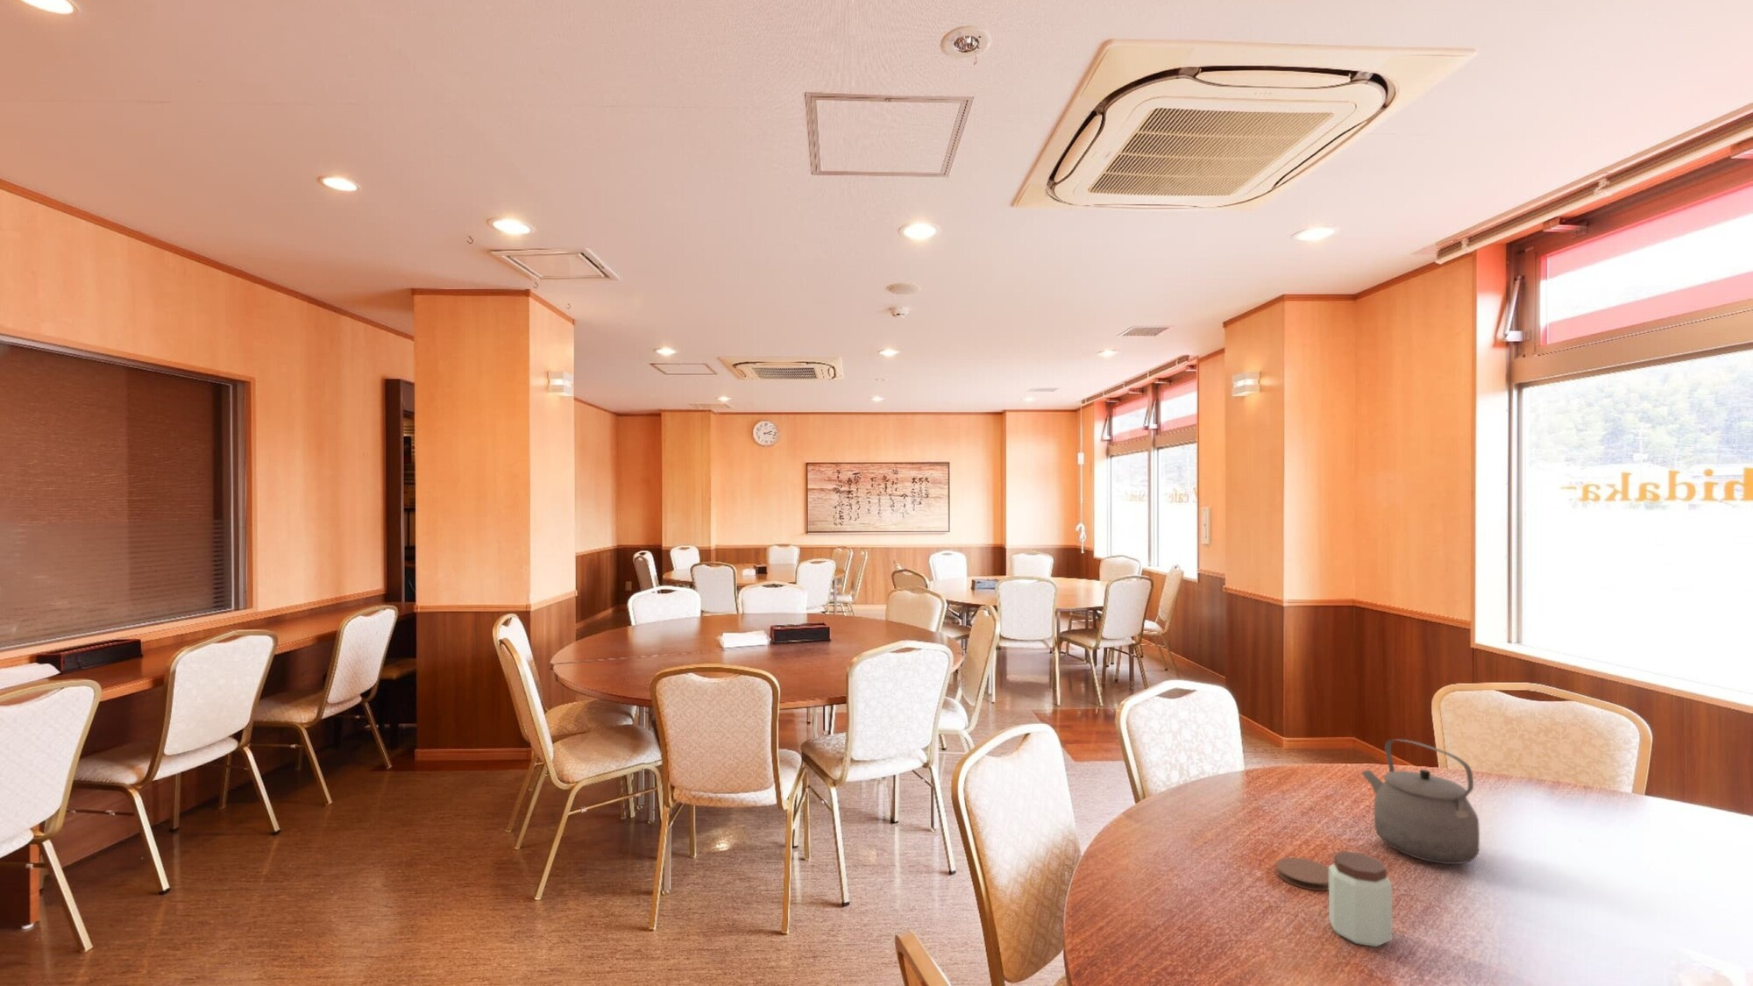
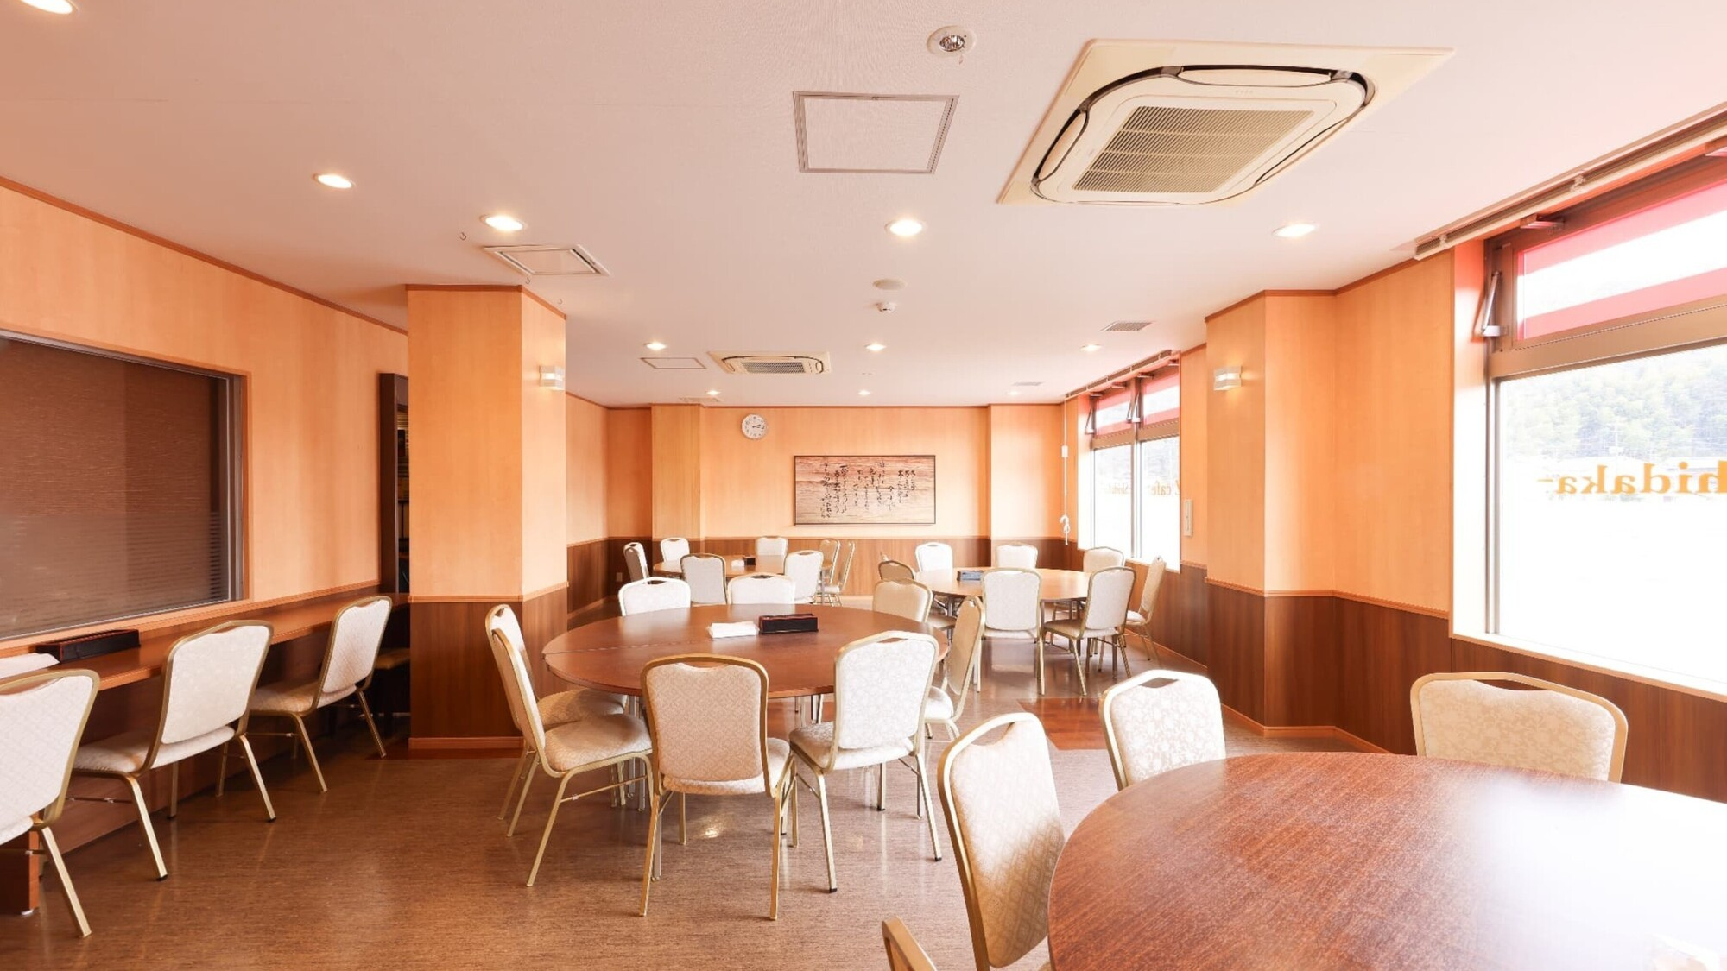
- tea kettle (1413, 792)
- peanut butter (1359, 897)
- coaster (1305, 873)
